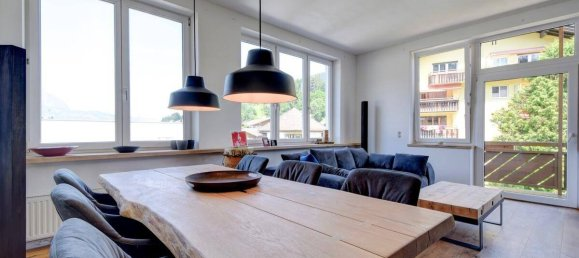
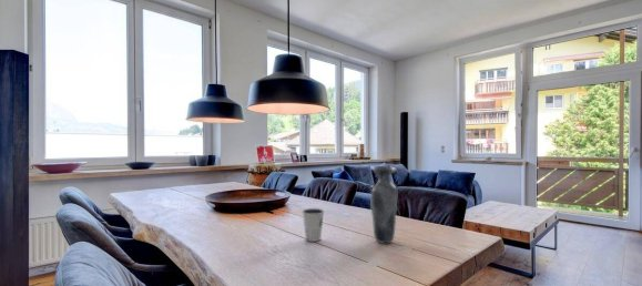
+ vase (384, 204)
+ dixie cup (313, 225)
